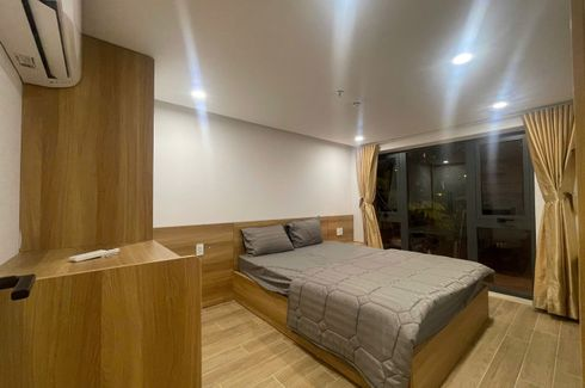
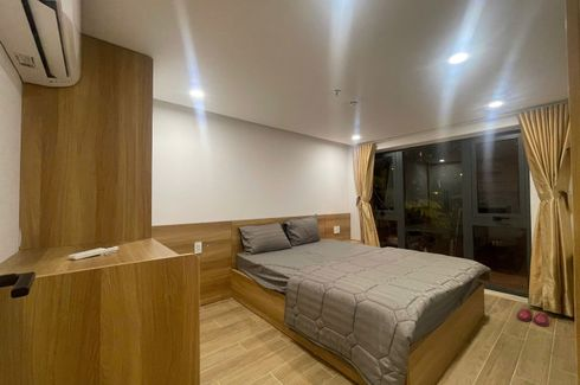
+ slippers (530, 315)
